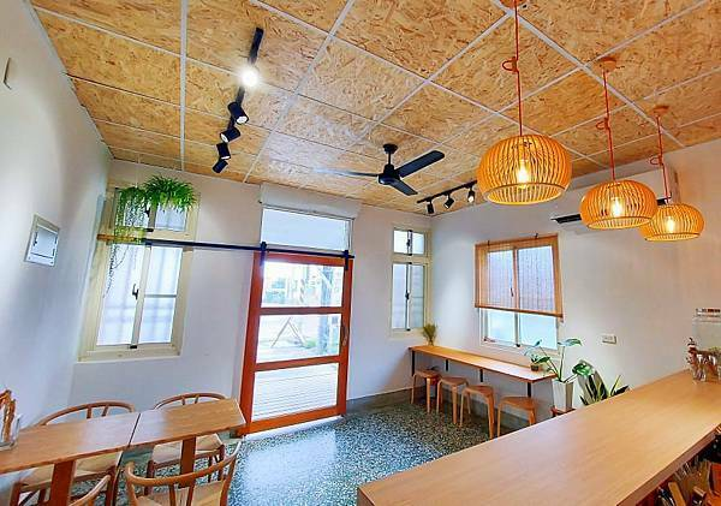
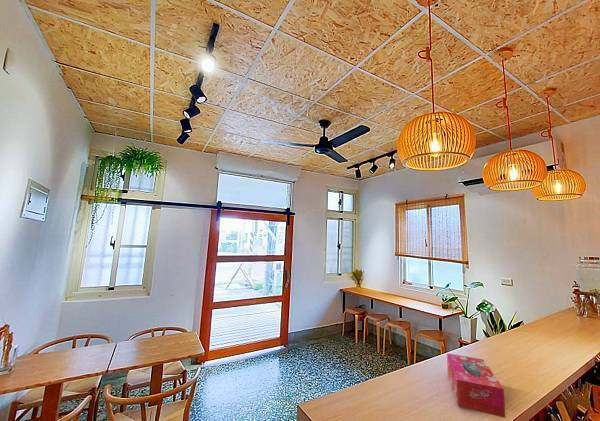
+ tissue box (471, 380)
